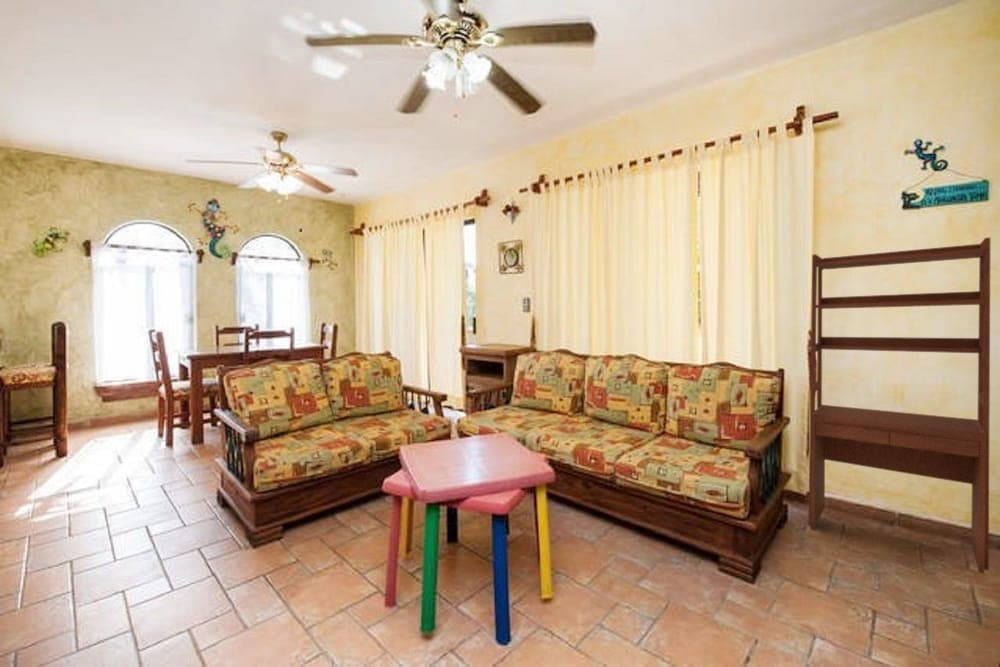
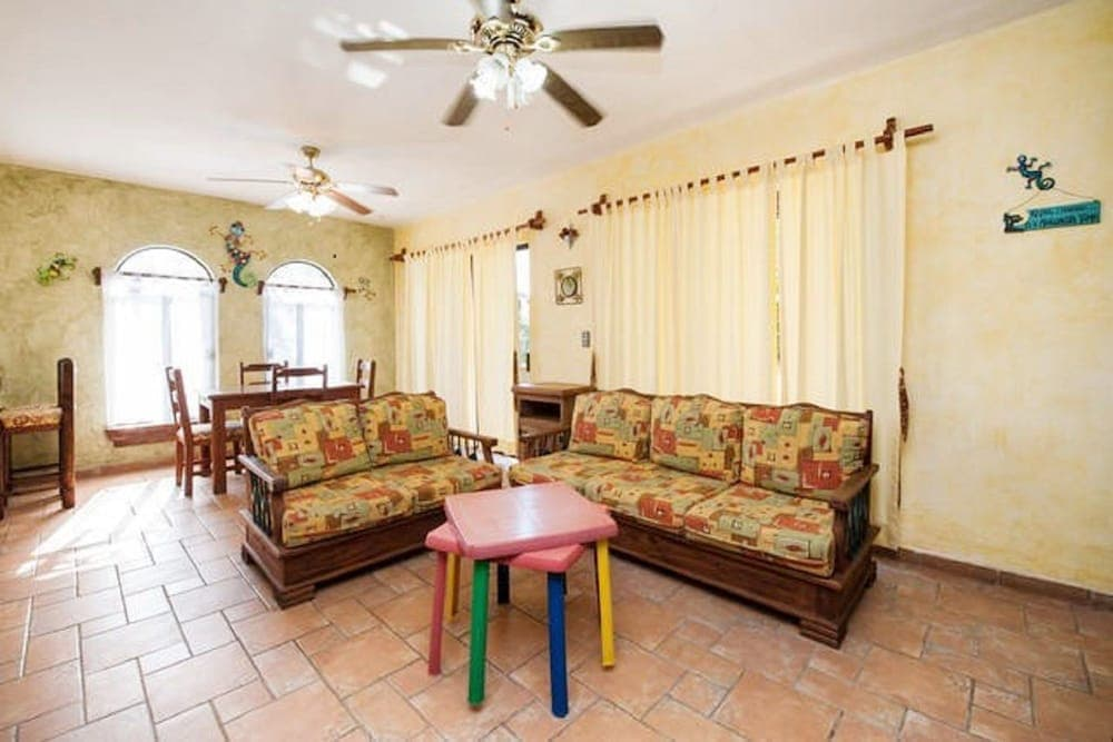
- shelving unit (891, 411)
